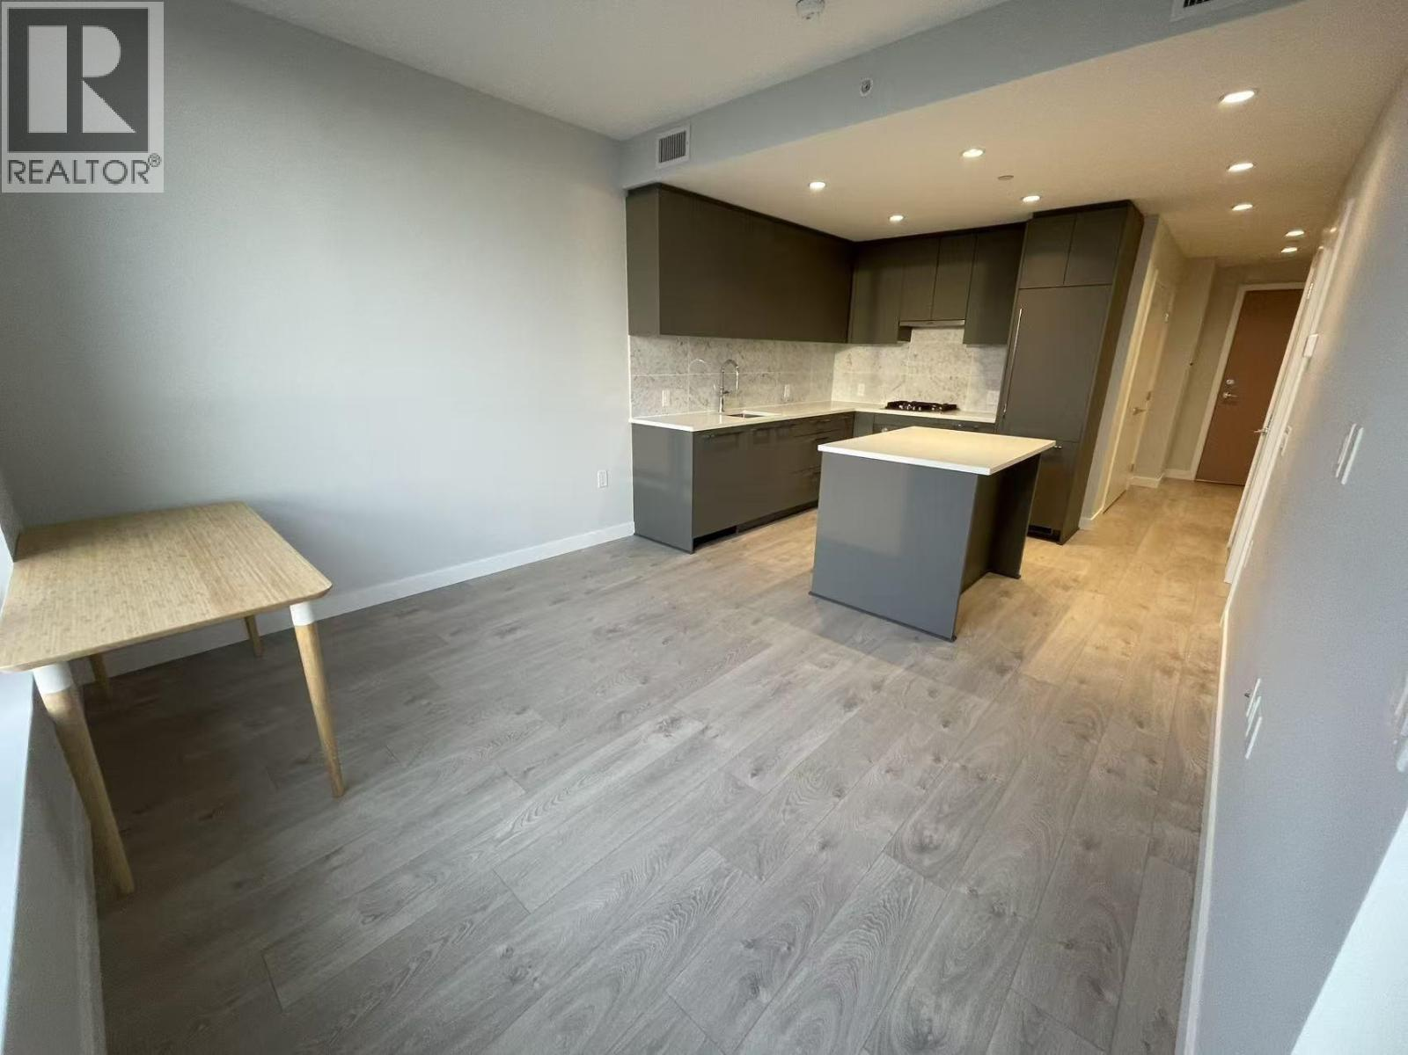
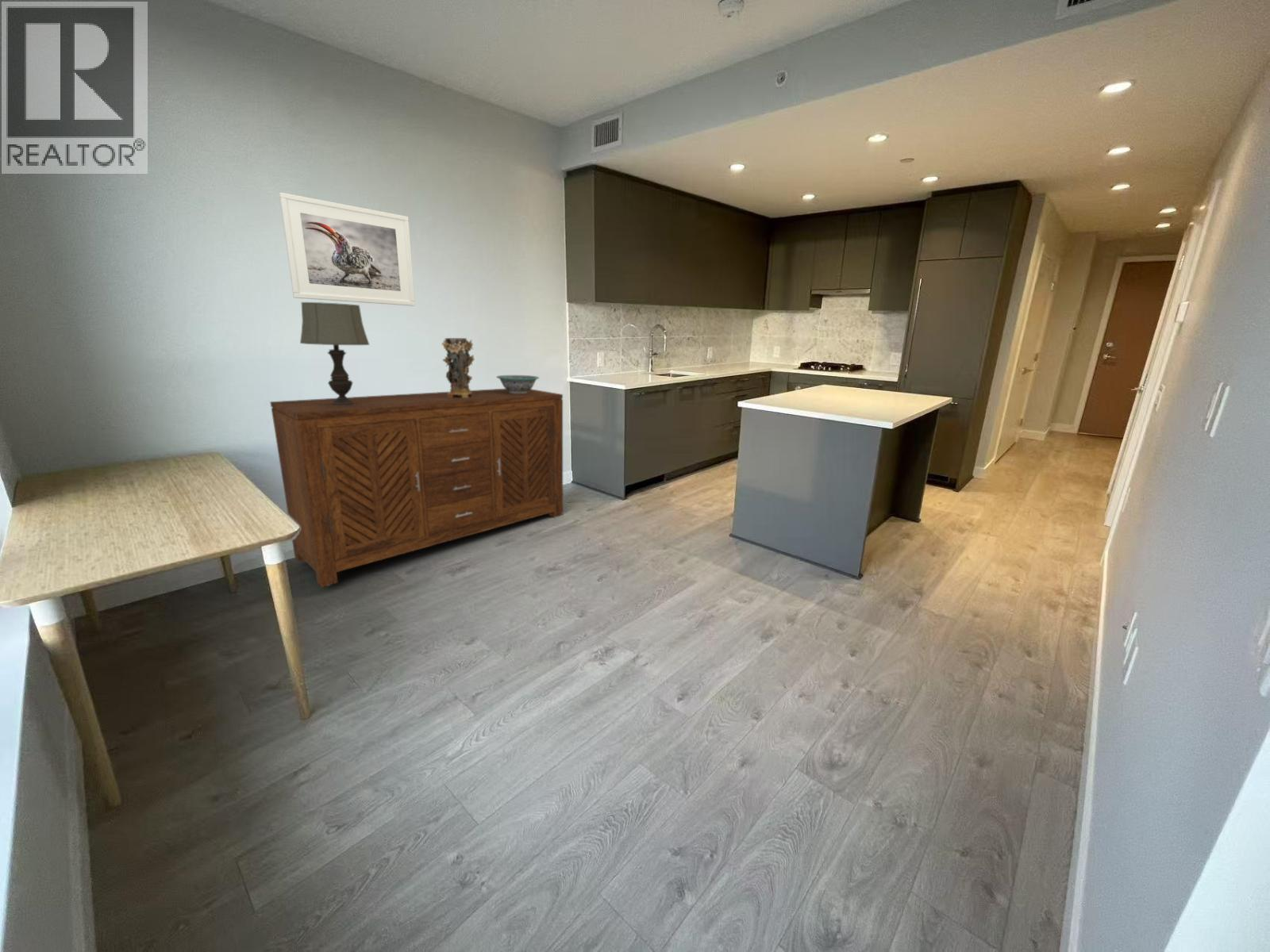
+ decorative vase (456, 367)
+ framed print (353, 255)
+ table lamp (337, 355)
+ sideboard (441, 470)
+ decorative bowl (518, 384)
